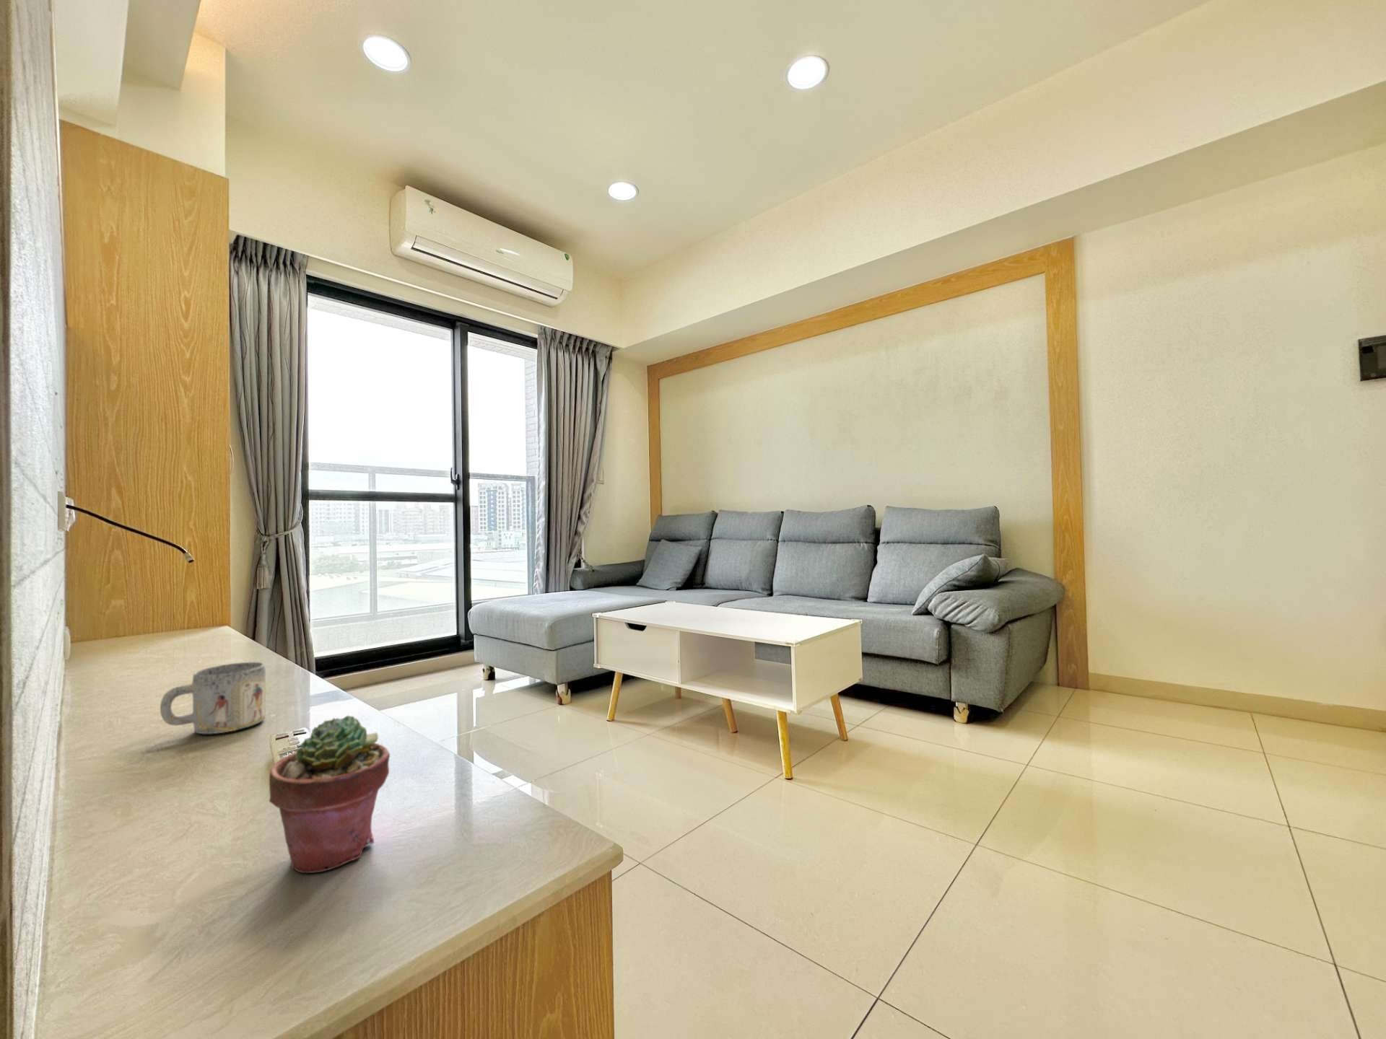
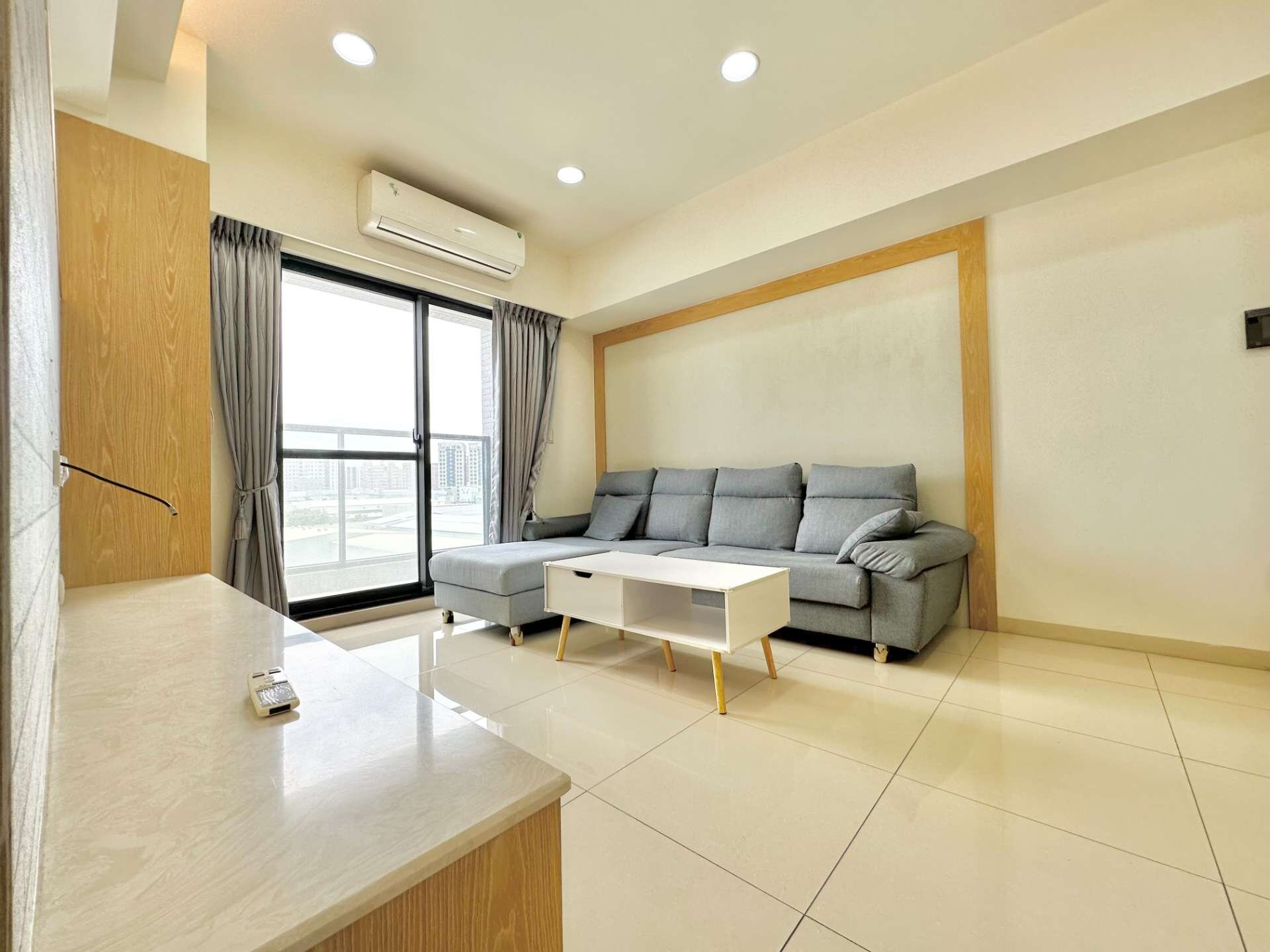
- potted succulent (332, 786)
- mug (216, 700)
